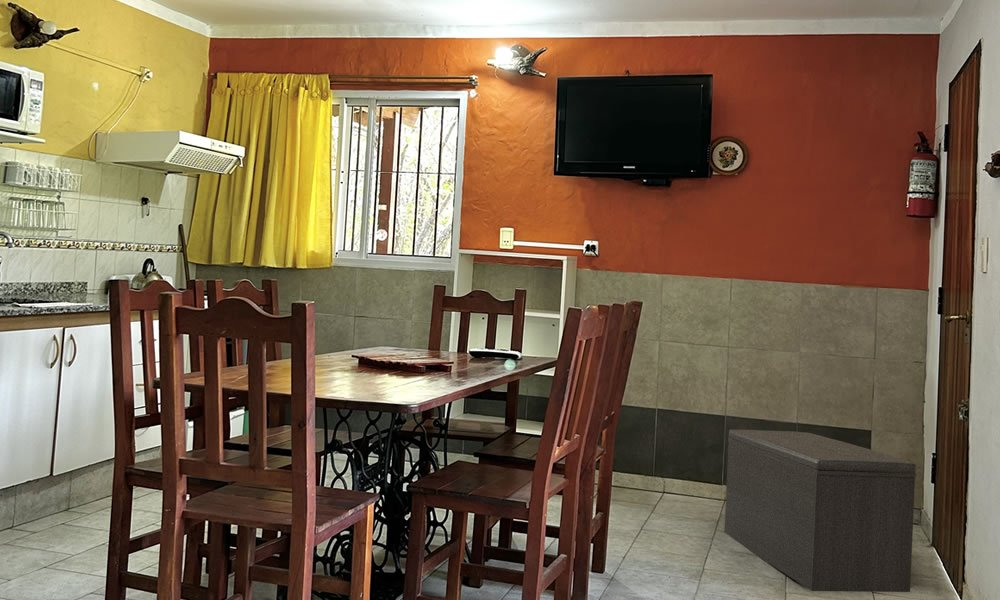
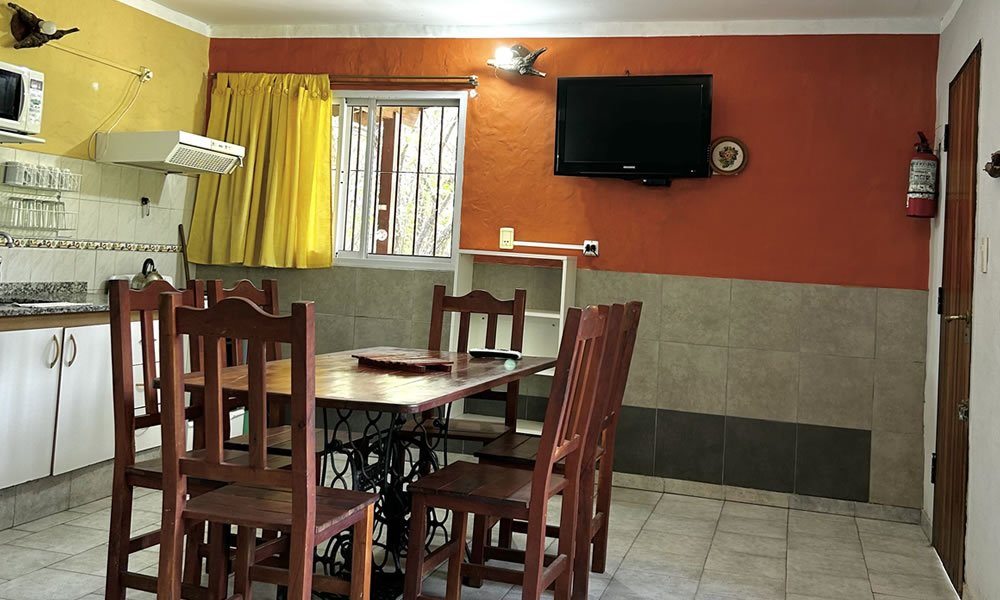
- bench (810, 501)
